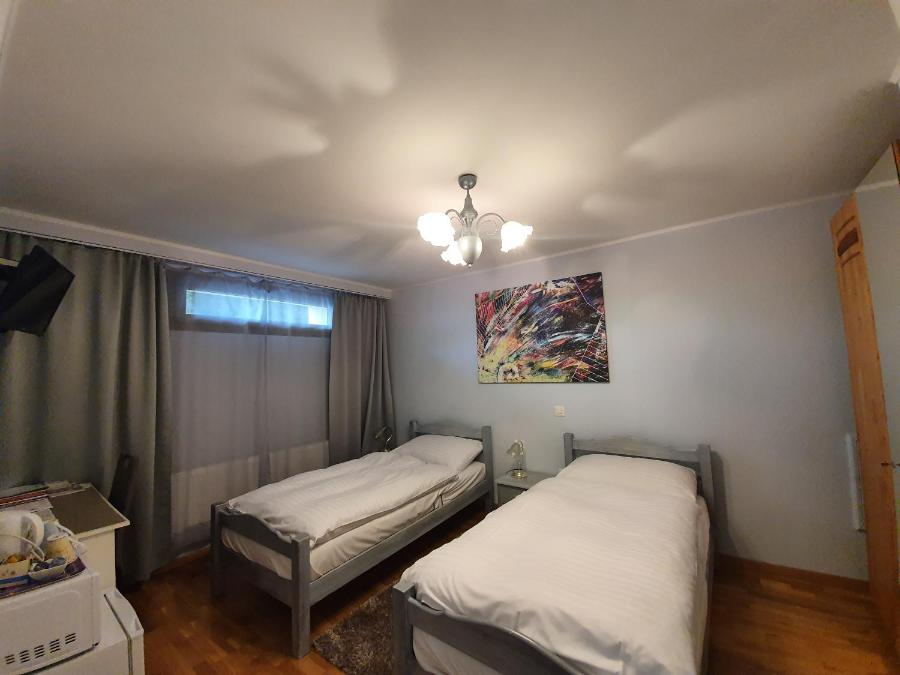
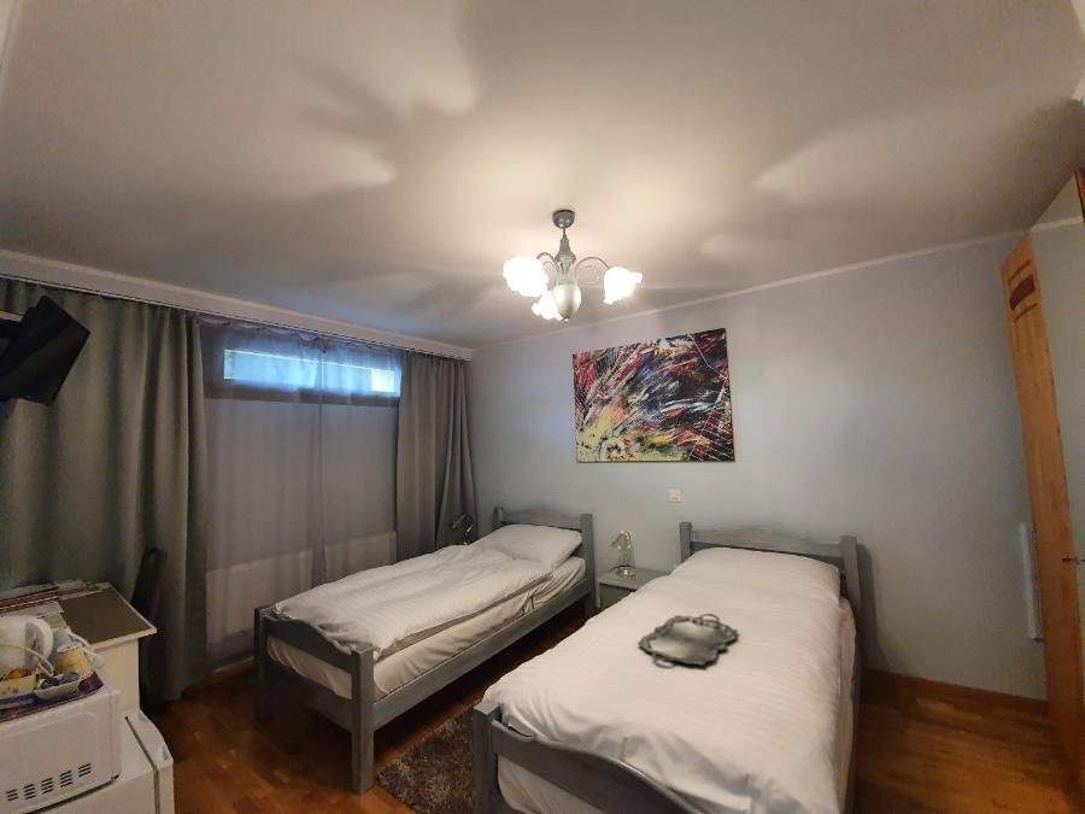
+ serving tray (688, 637)
